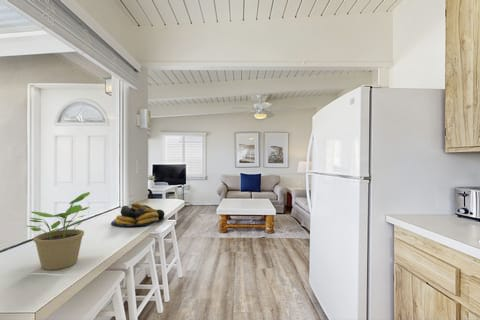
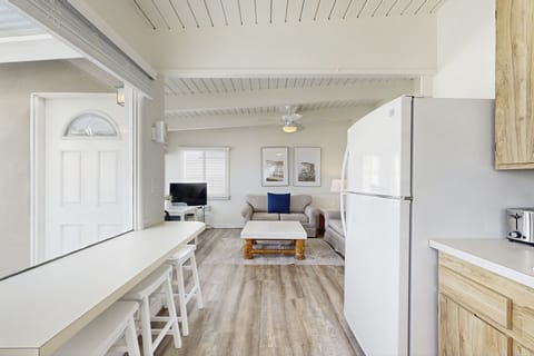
- potted plant (57, 229)
- fruit bowl (138, 212)
